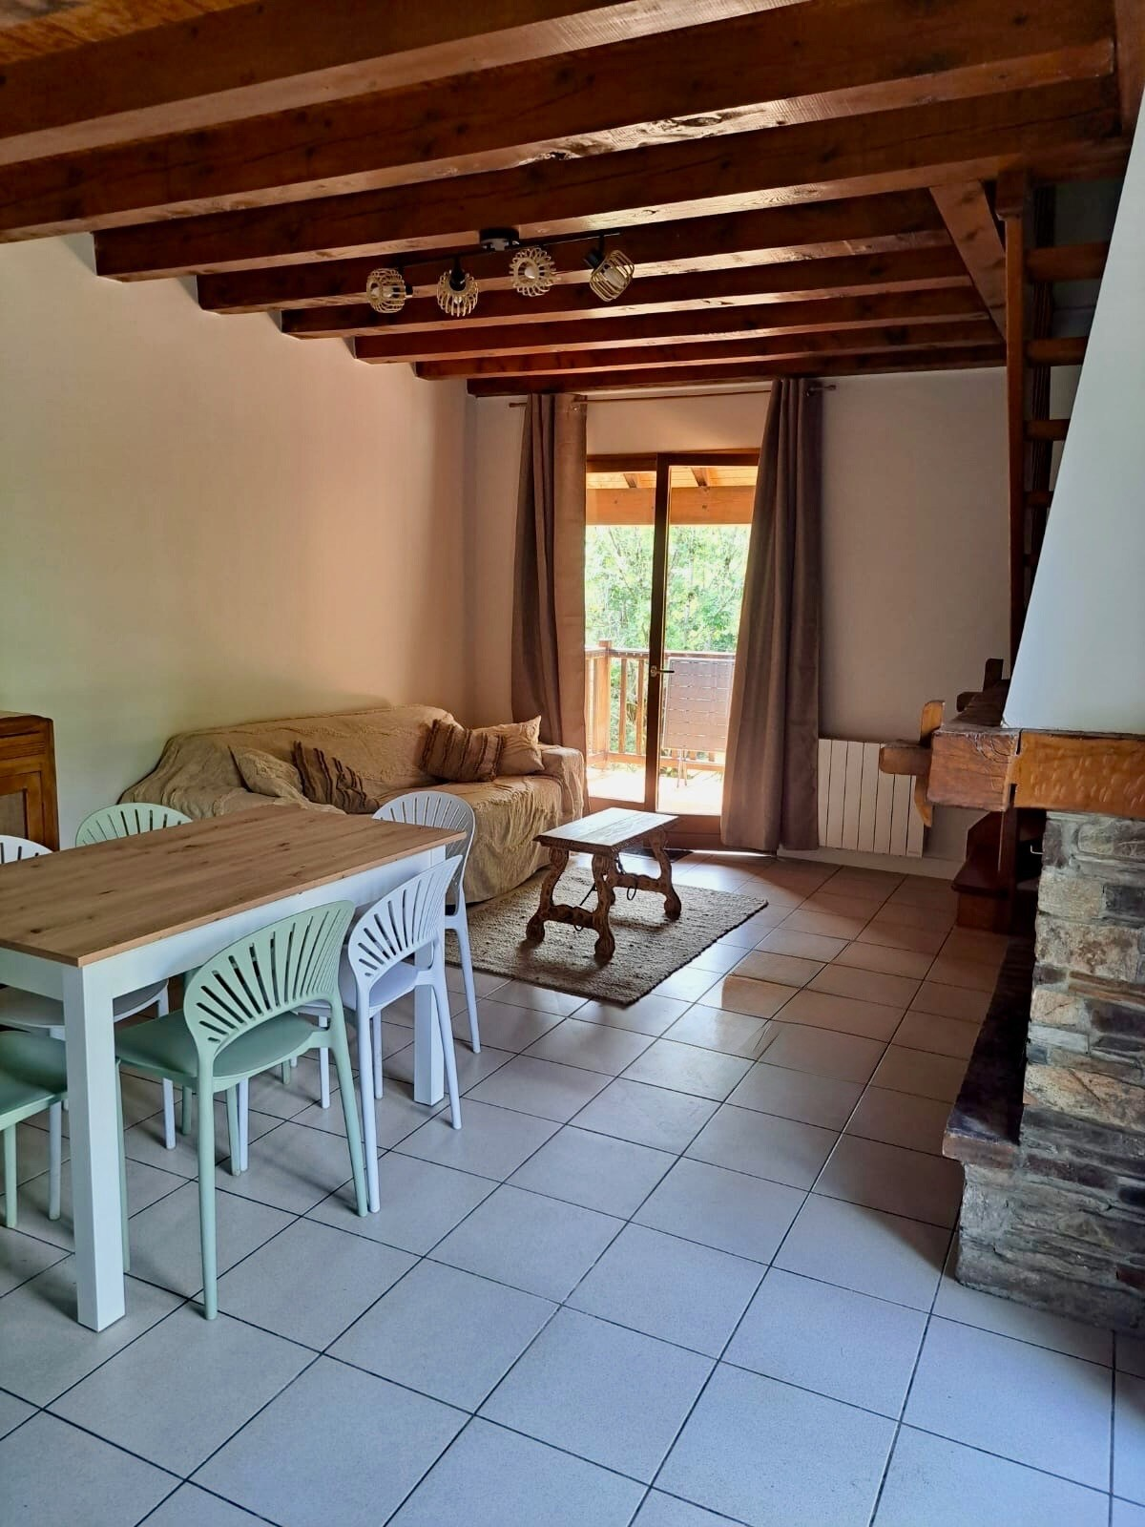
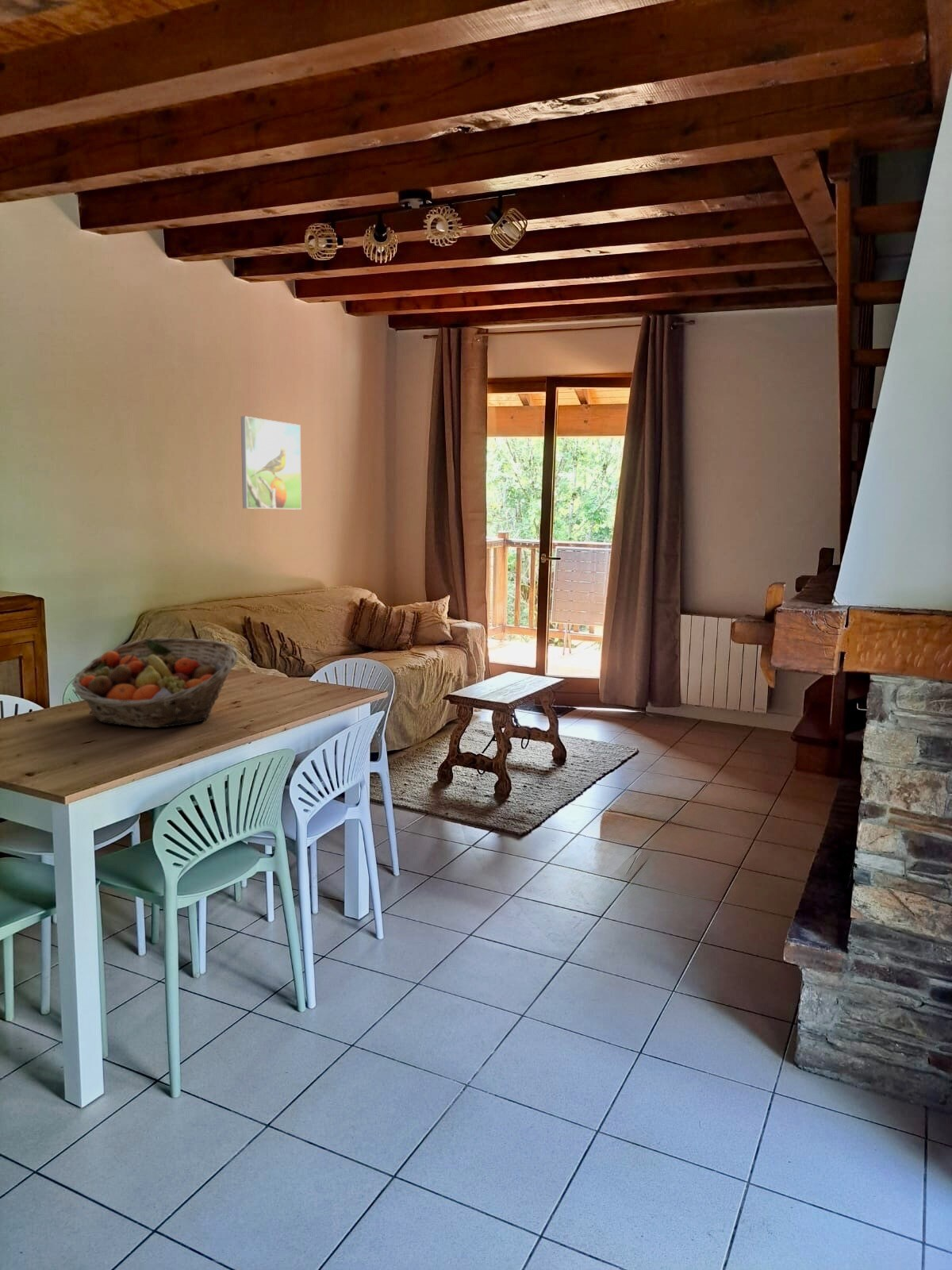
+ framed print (272, 465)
+ fruit basket (157, 680)
